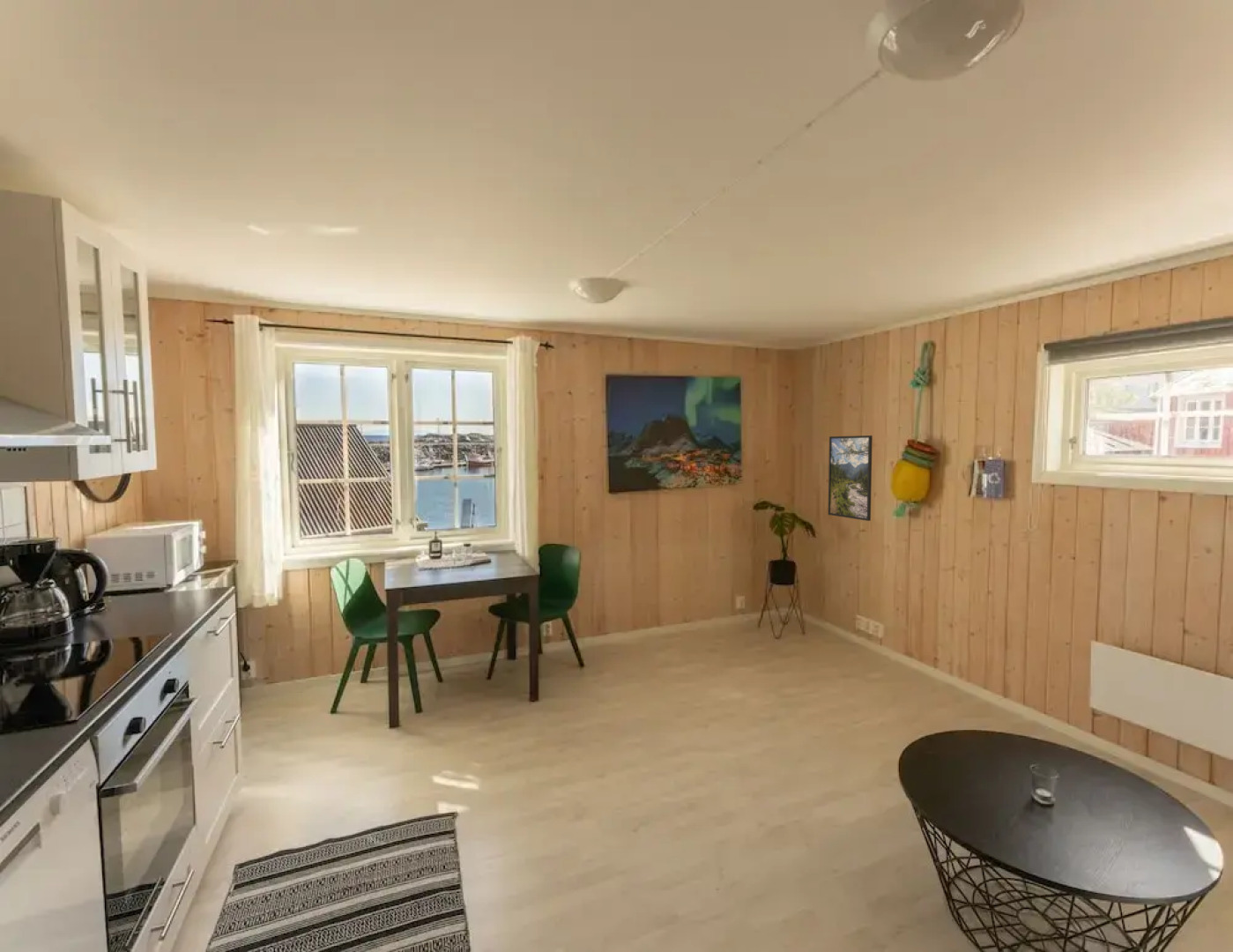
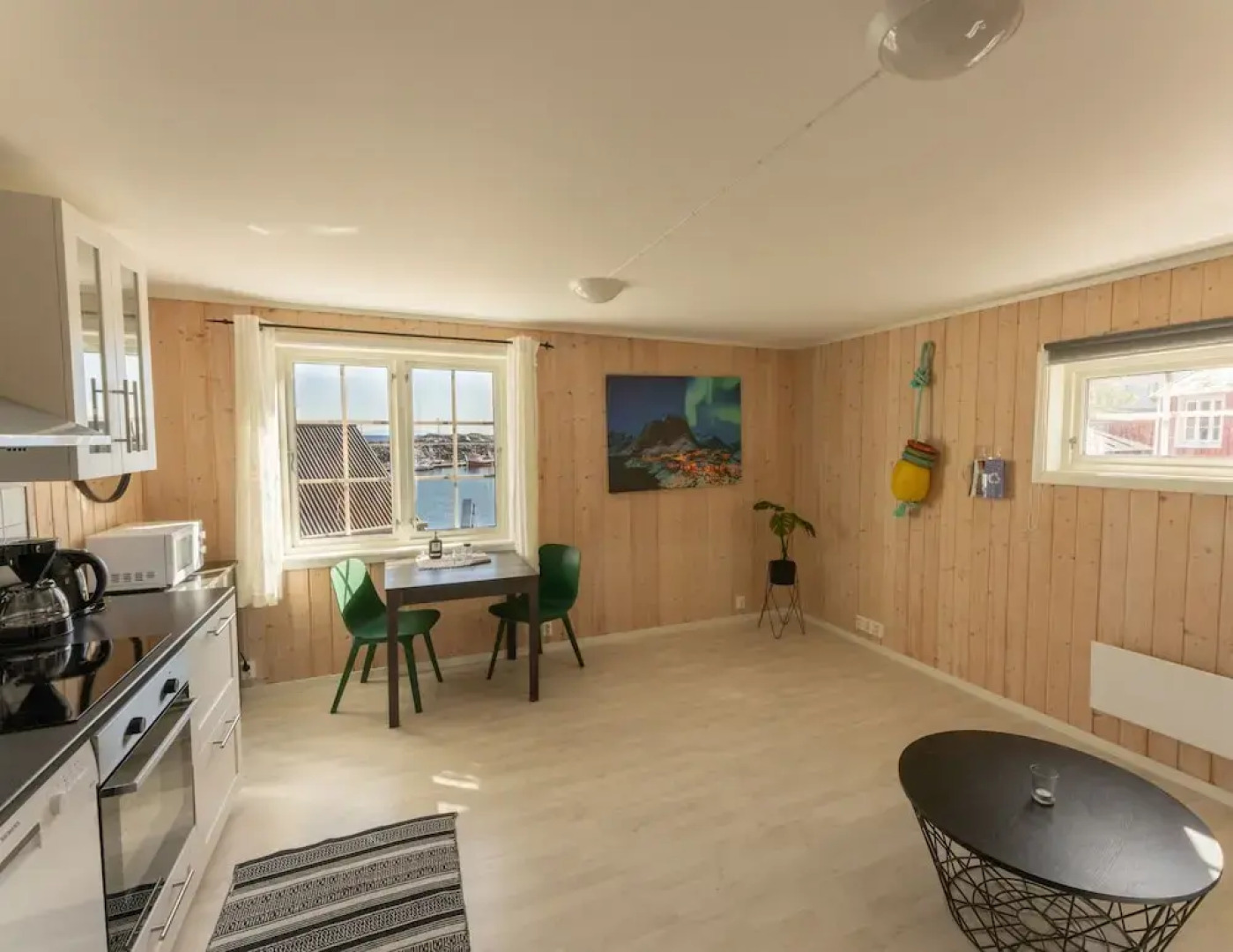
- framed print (849, 477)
